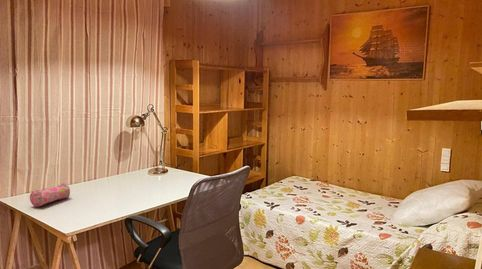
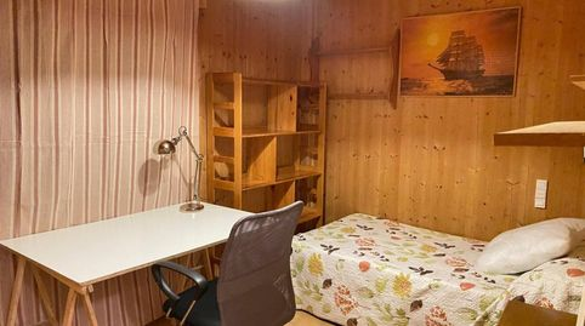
- pencil case (51, 194)
